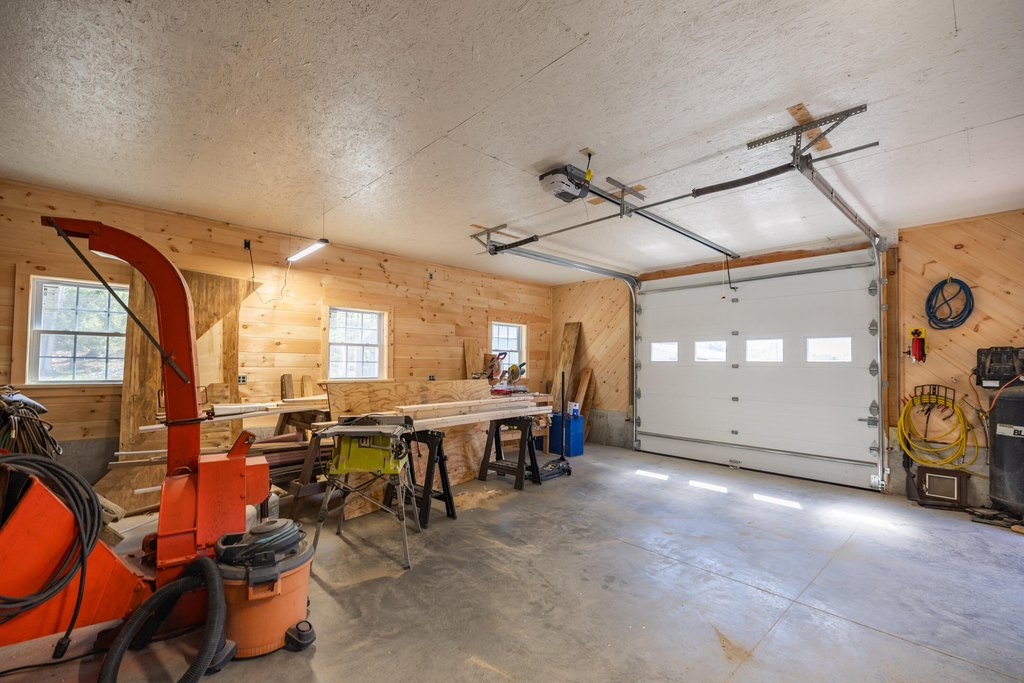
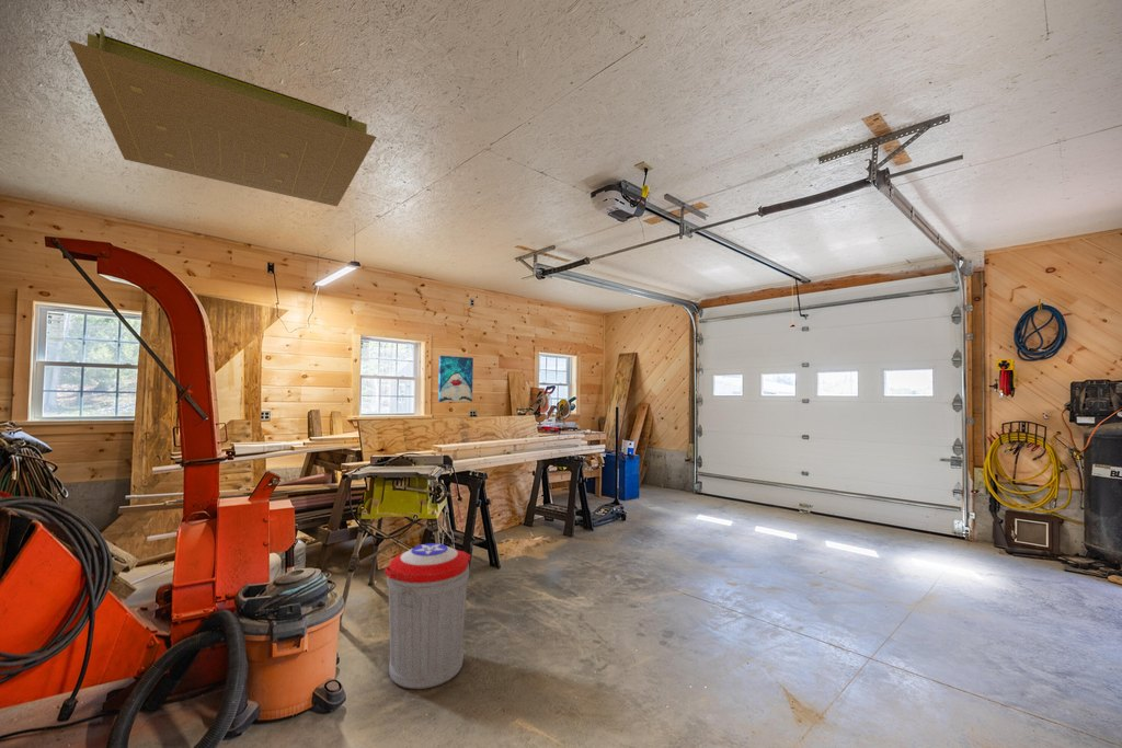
+ trash can (427, 607)
+ light panel (243, 138)
+ wall art (456, 379)
